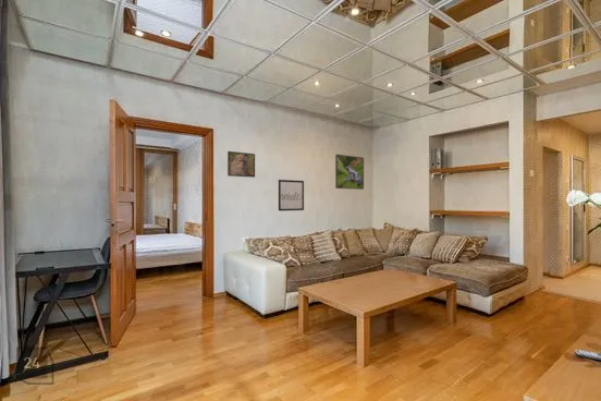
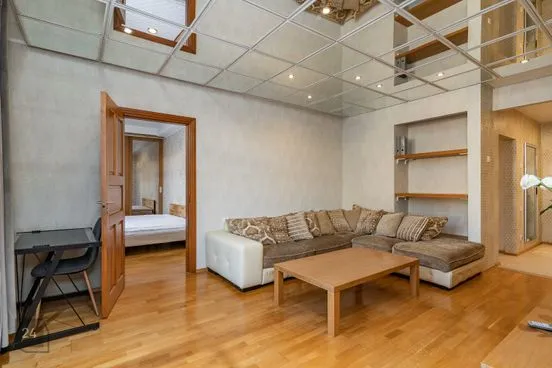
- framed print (242, 165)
- wall art (291, 195)
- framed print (349, 172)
